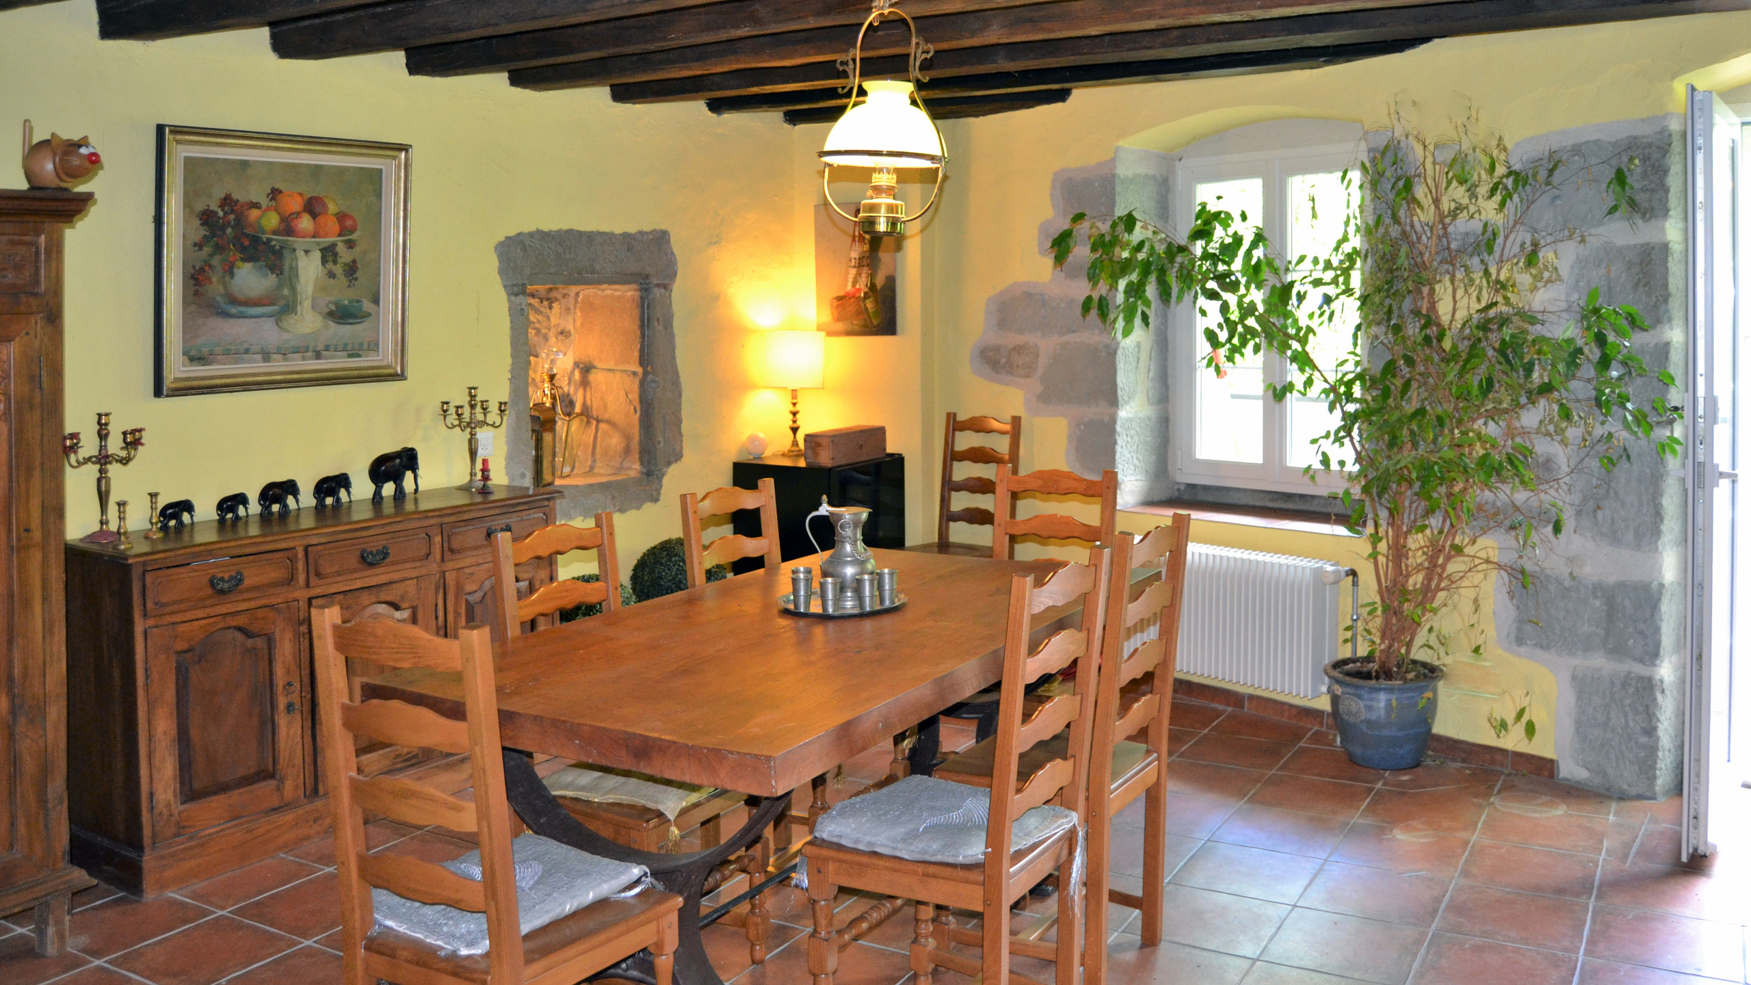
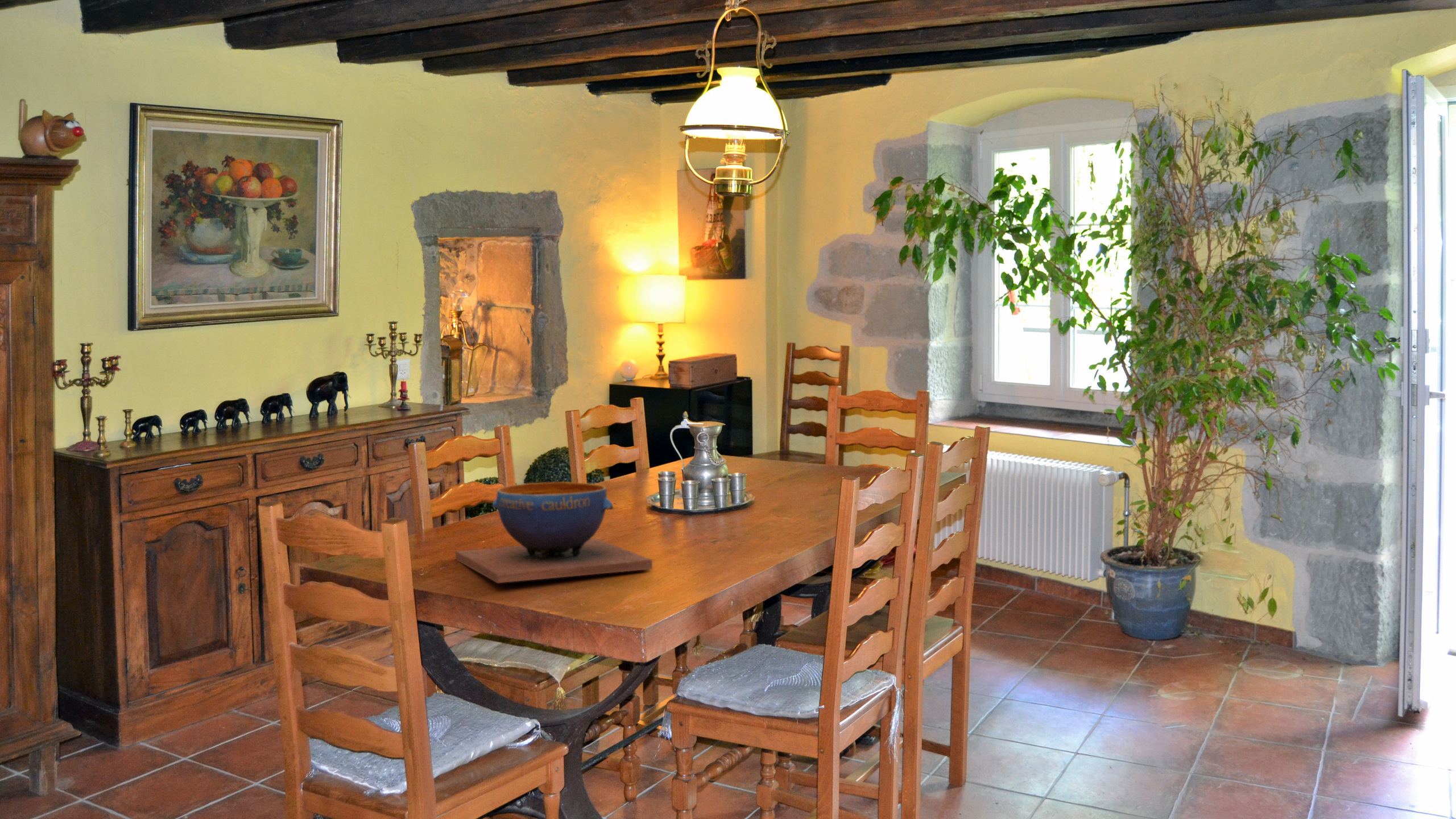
+ decorative bowl (551, 526)
